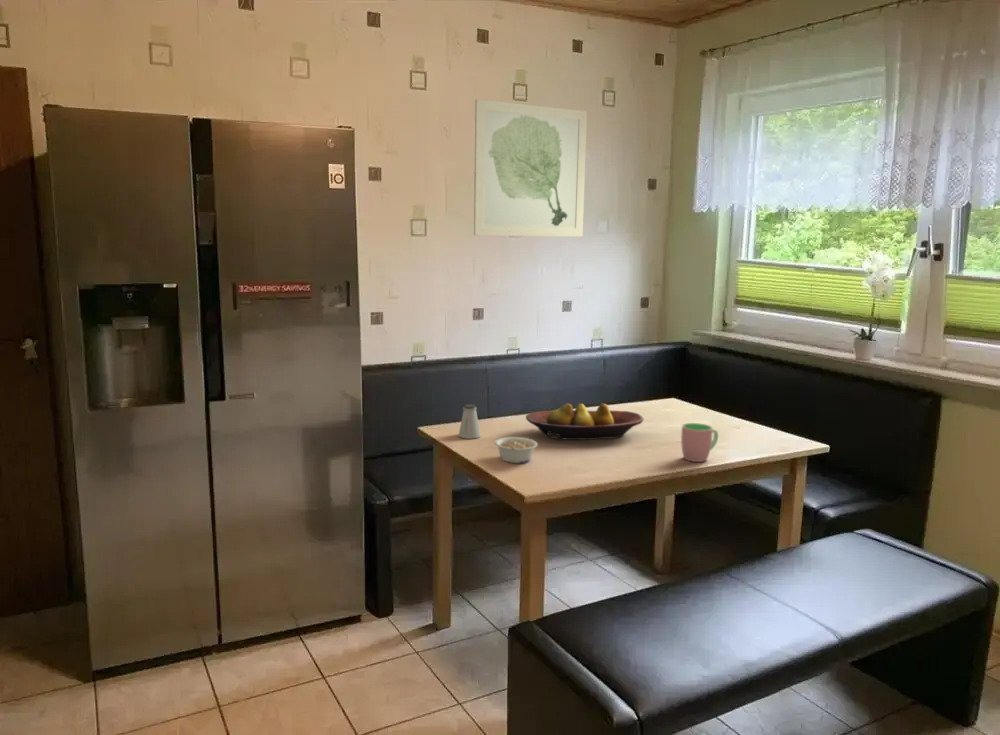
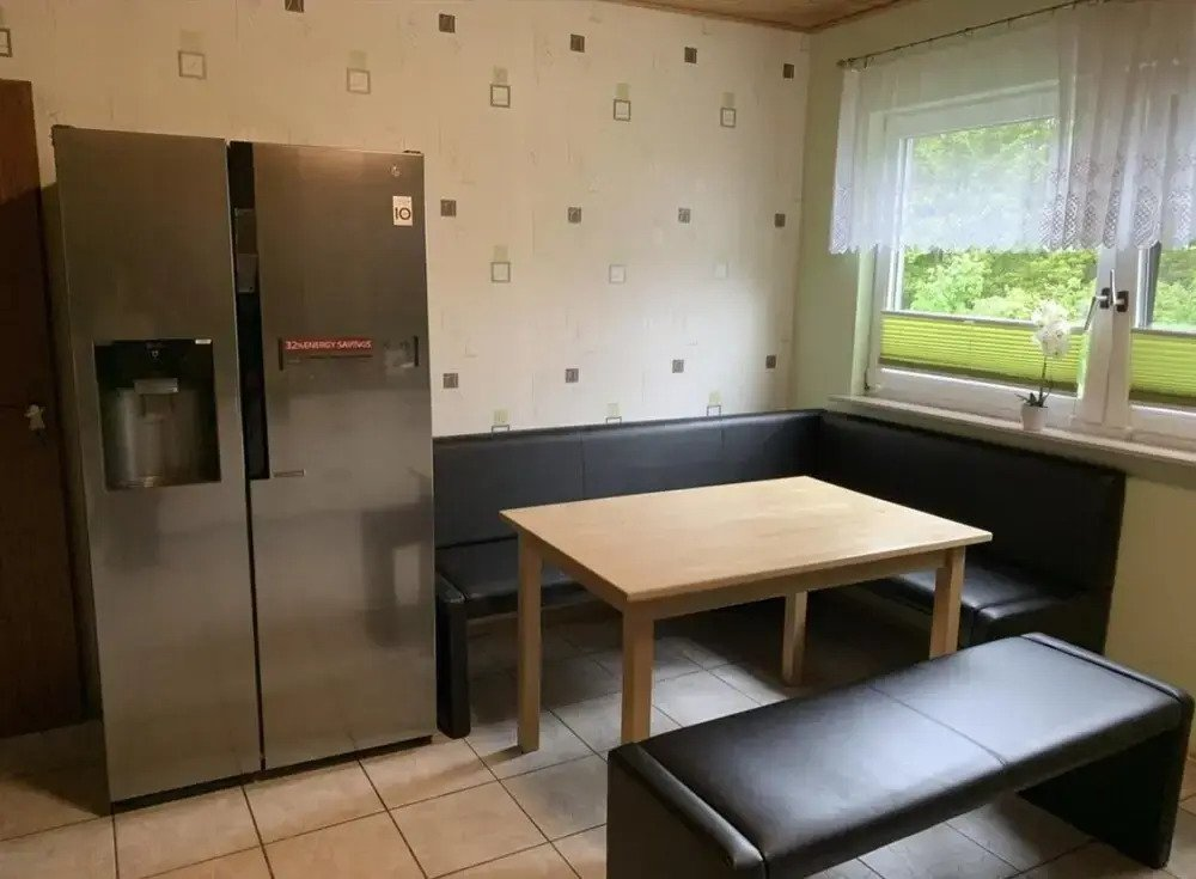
- wall art (531, 171)
- fruit bowl (585, 418)
- cup (700, 442)
- legume (516, 449)
- saltshaker (469, 420)
